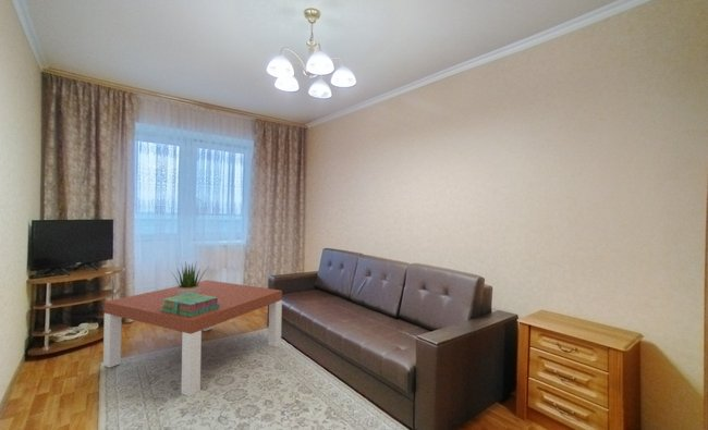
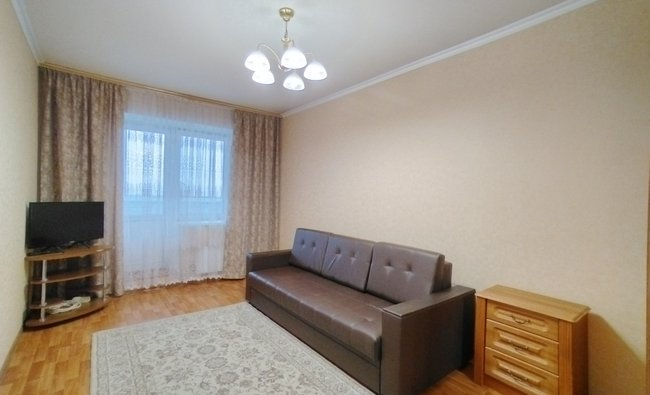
- stack of books (190, 303)
- potted plant (188, 279)
- coffee table (199, 324)
